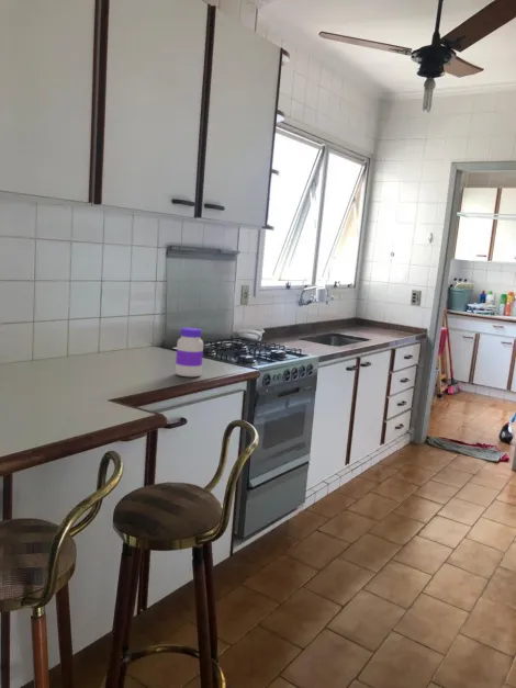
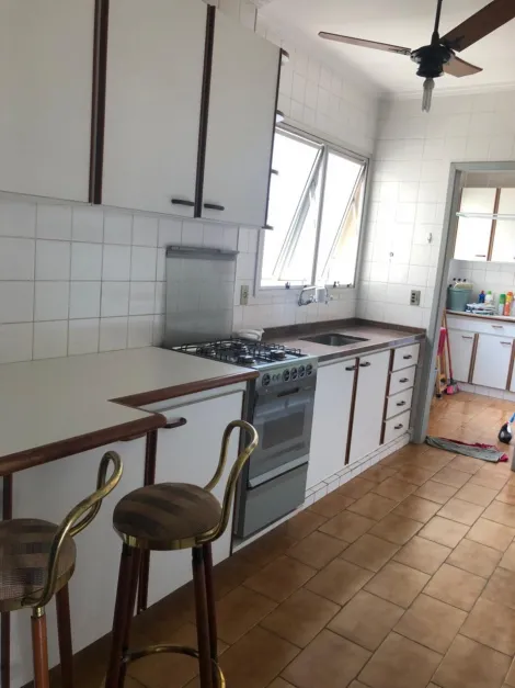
- jar (189, 351)
